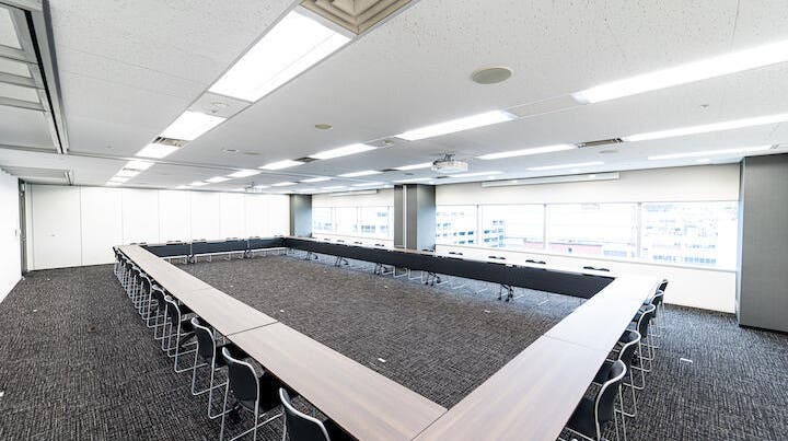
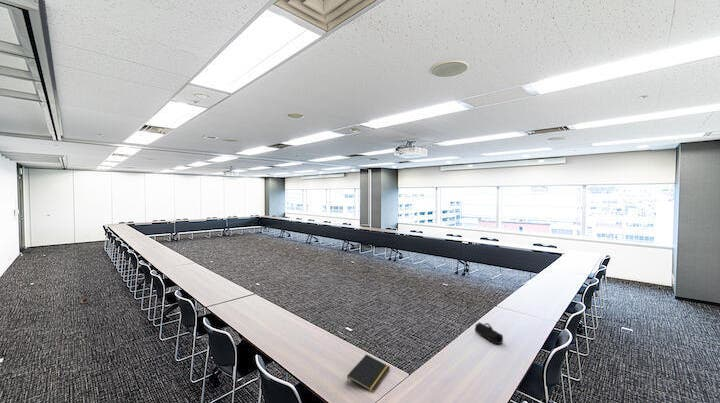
+ notepad (369, 371)
+ pencil case (488, 330)
